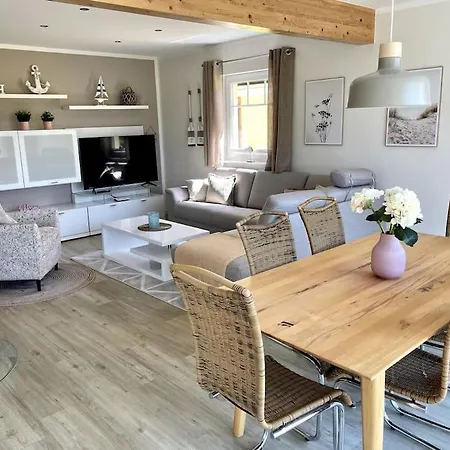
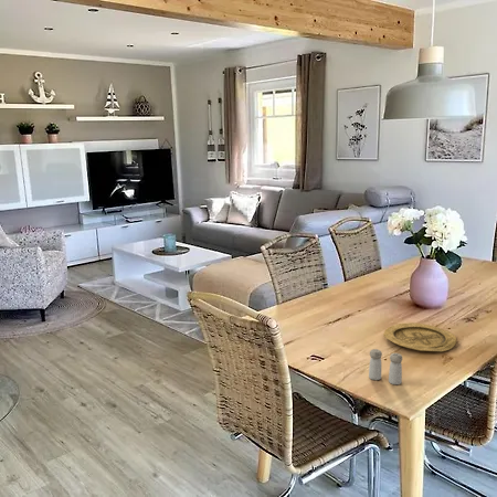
+ salt and pepper shaker (390, 366)
+ plate (419, 337)
